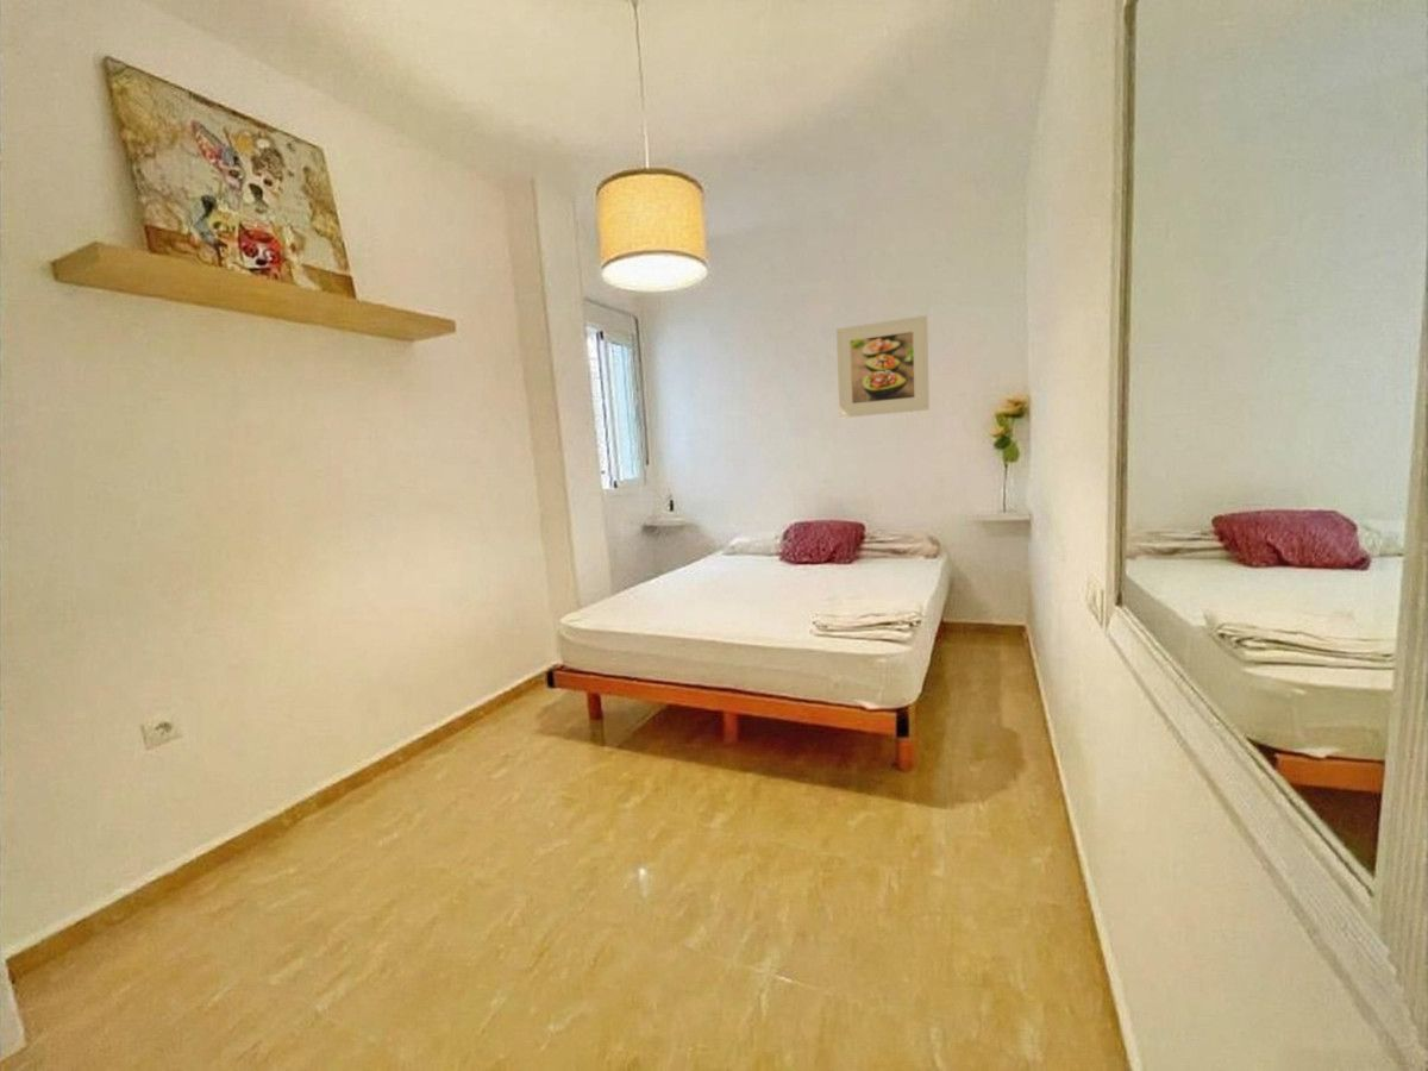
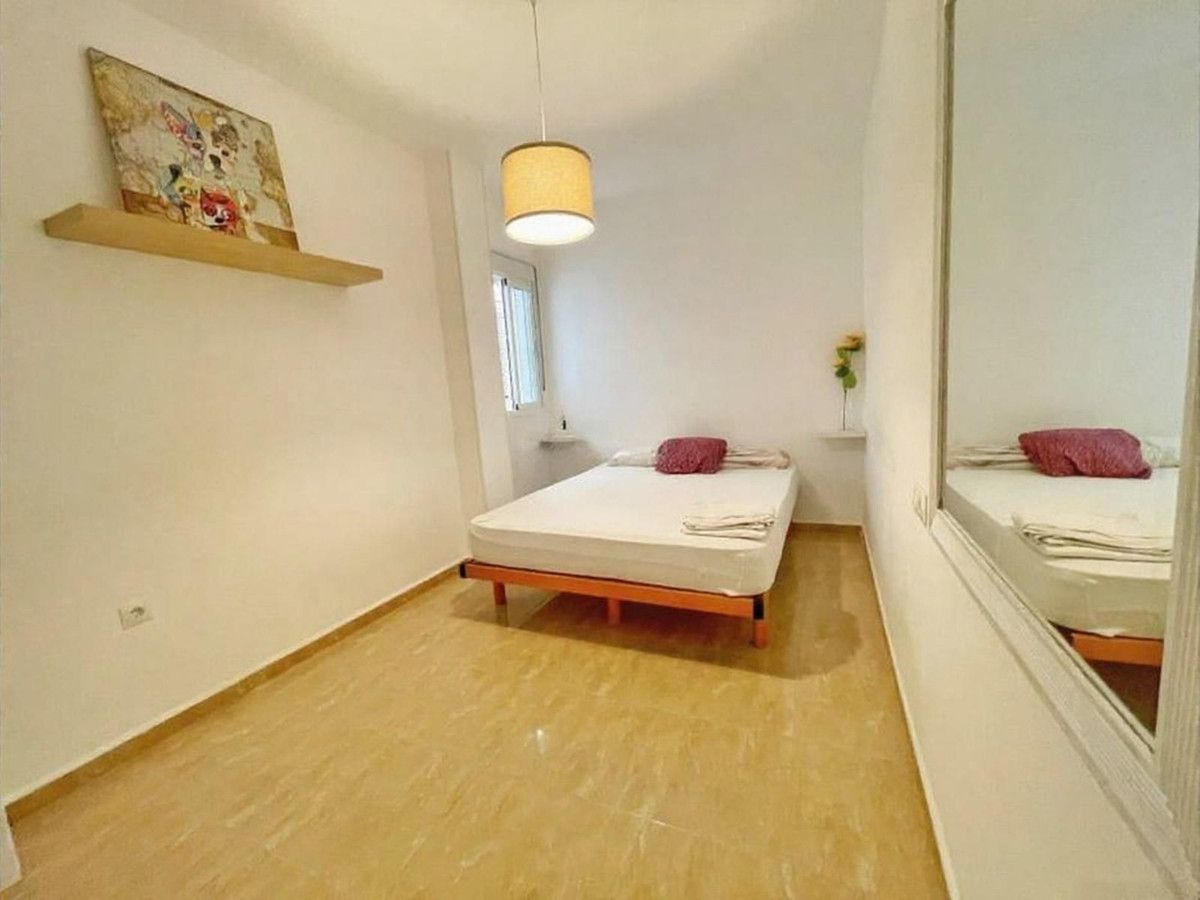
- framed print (882, 368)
